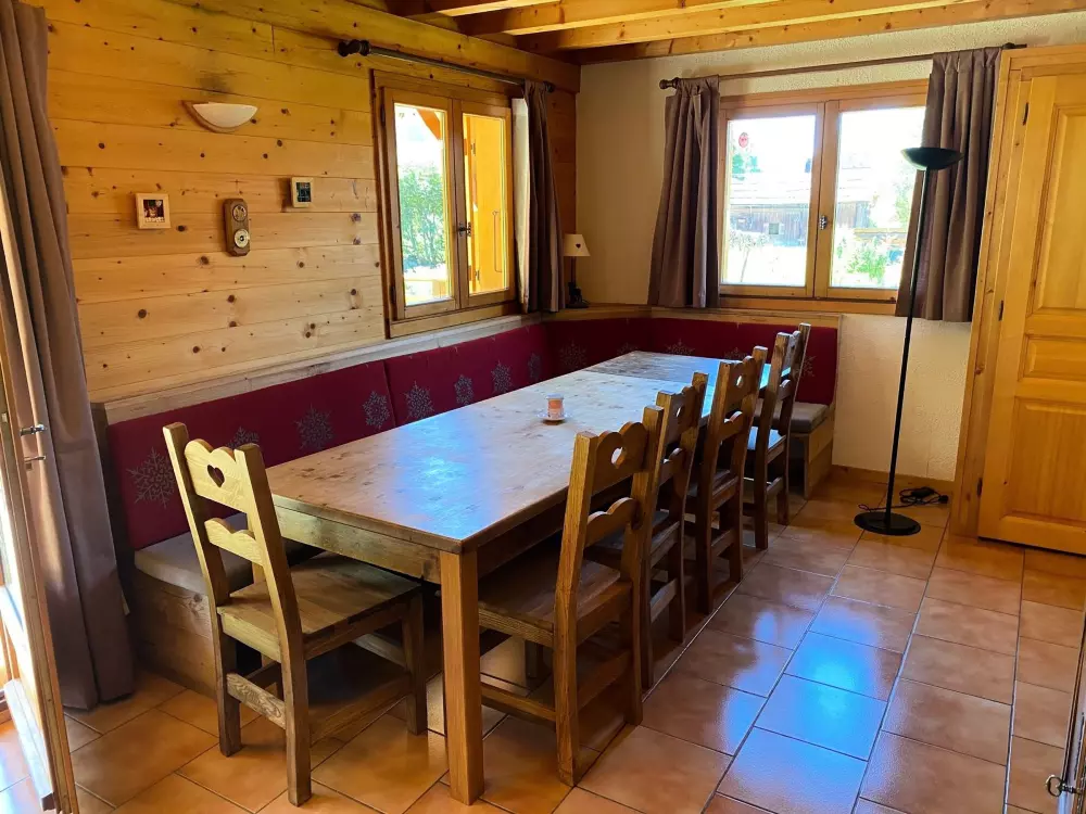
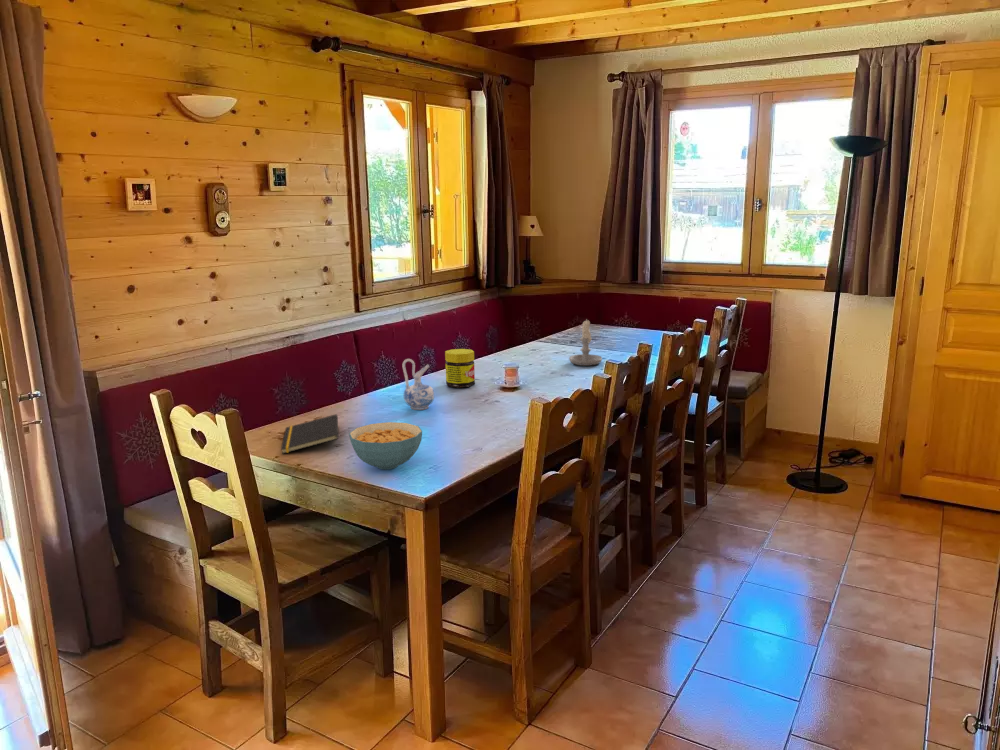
+ jar (460, 368)
+ cereal bowl (386, 449)
+ notepad (310, 432)
+ ceramic pitcher (418, 383)
+ candle (585, 341)
